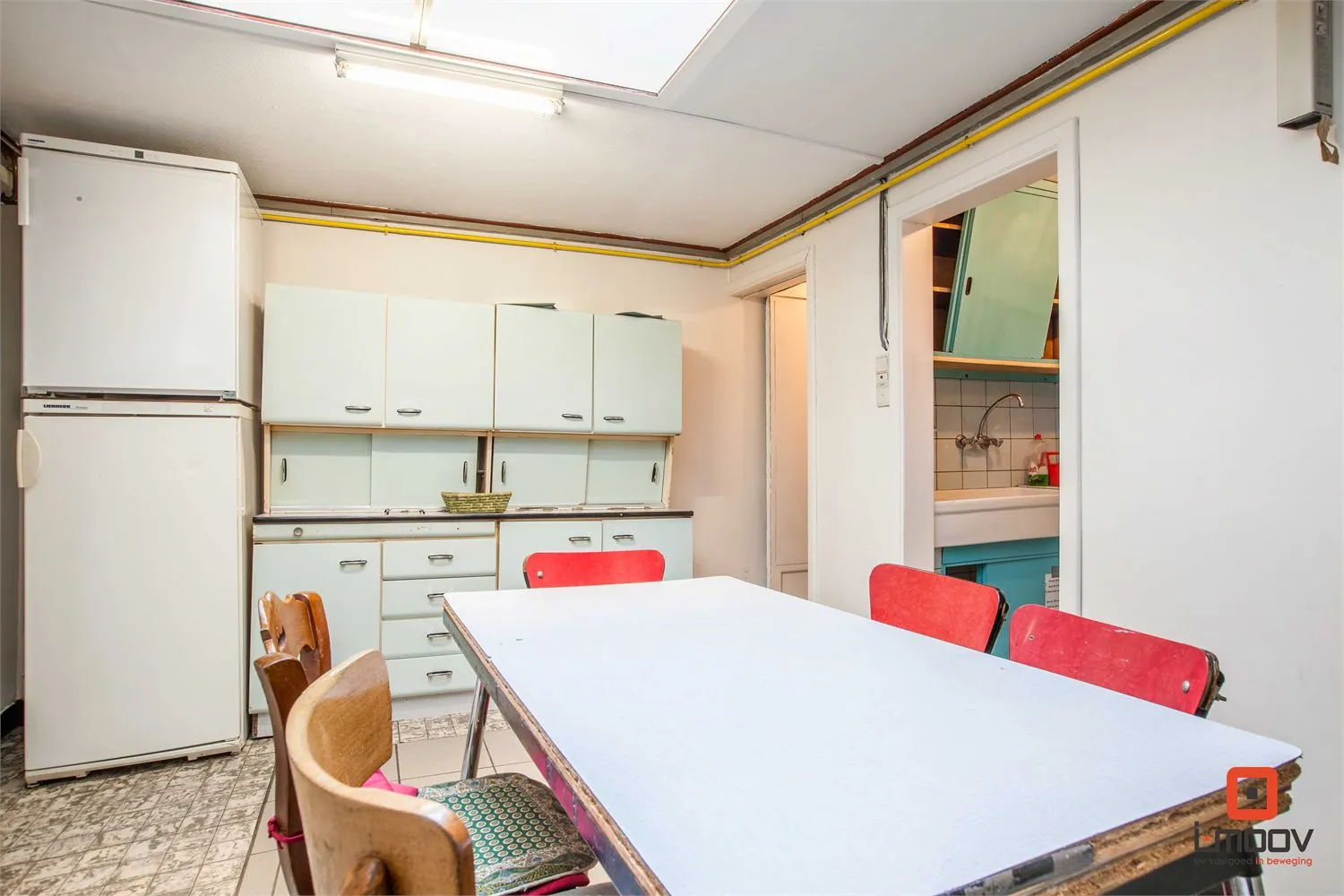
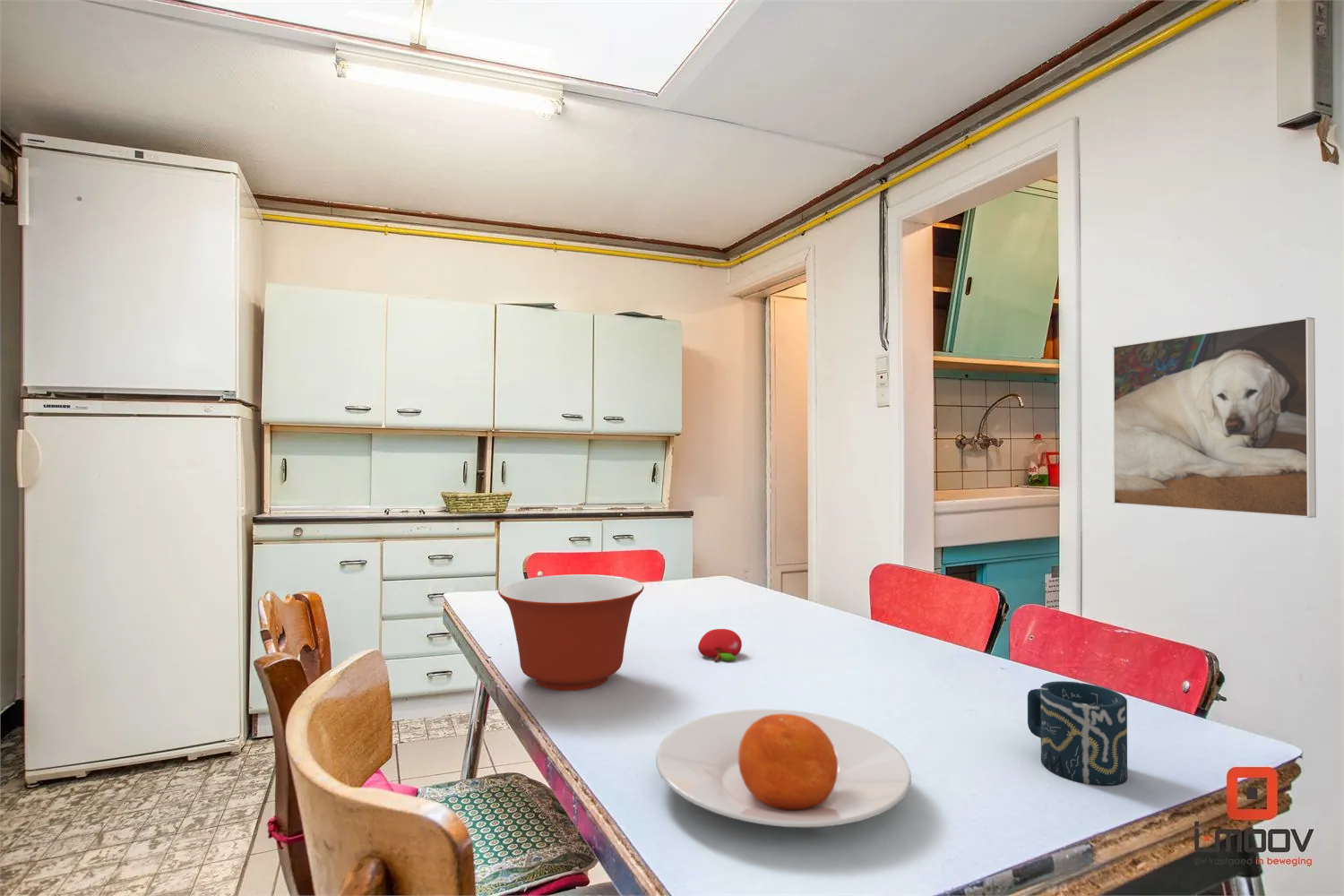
+ fruit (719, 643)
+ cup (1072, 726)
+ plate (780, 747)
+ mixing bowl (572, 633)
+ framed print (1202, 421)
